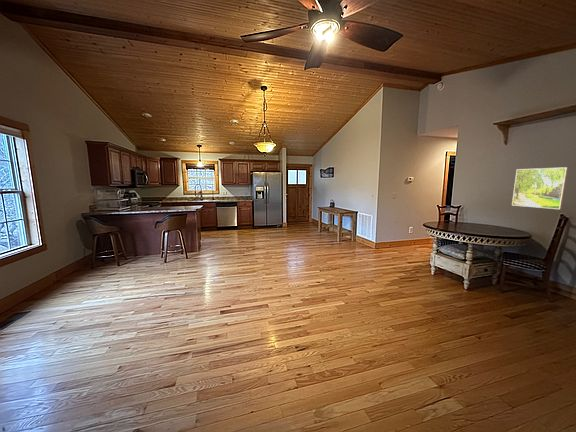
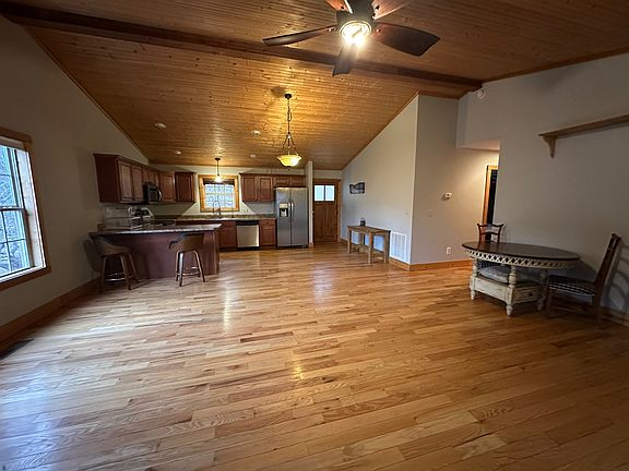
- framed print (537, 188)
